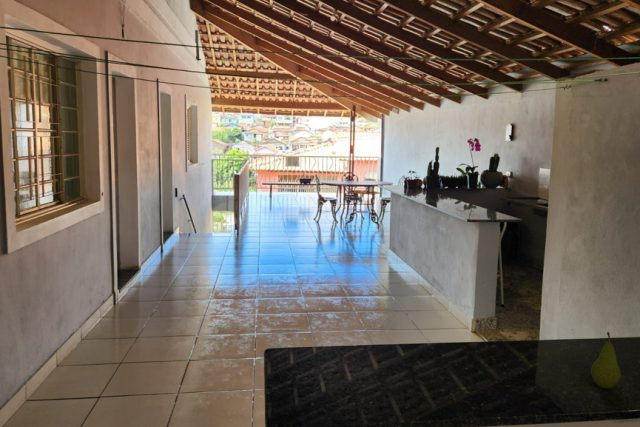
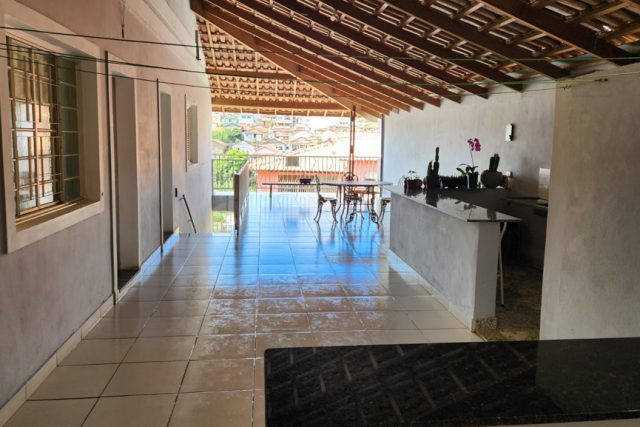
- fruit (606, 361)
